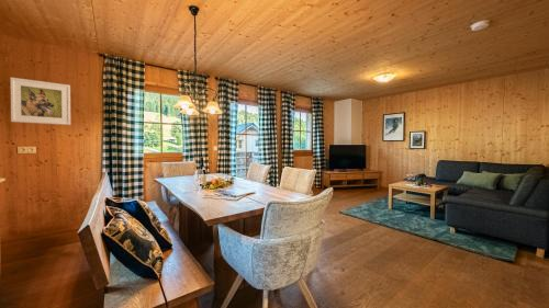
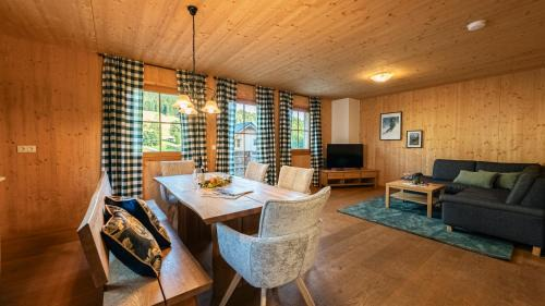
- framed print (42, 102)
